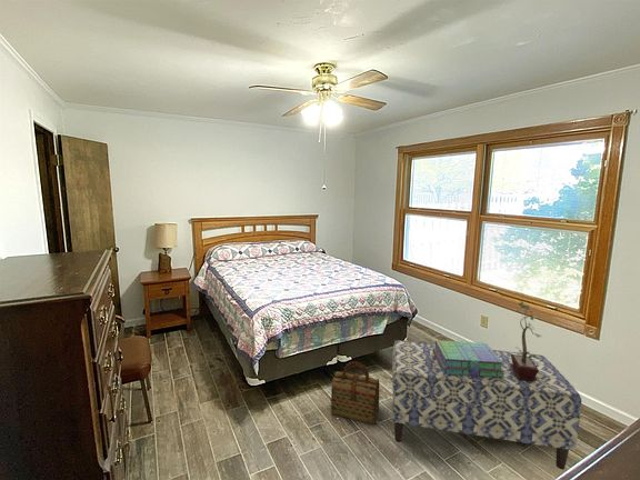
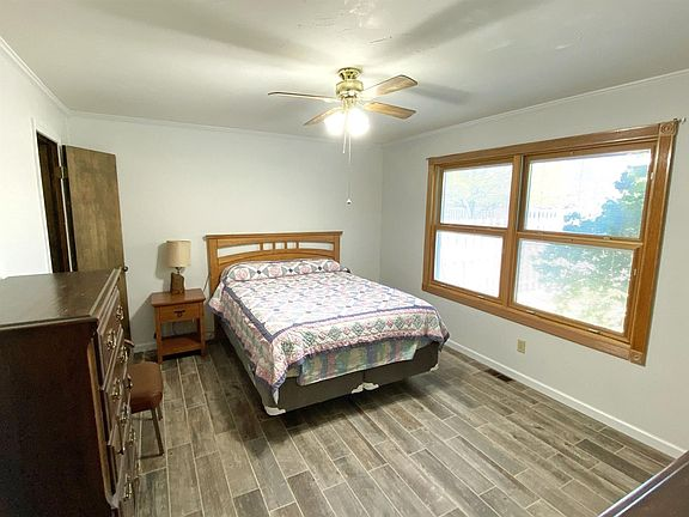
- bench (470, 397)
- stack of books (466, 357)
- shopping bag (356, 387)
- potted plant (524, 336)
